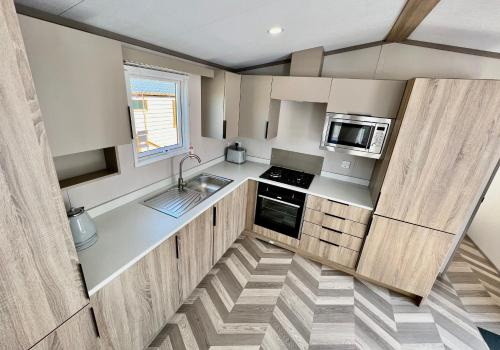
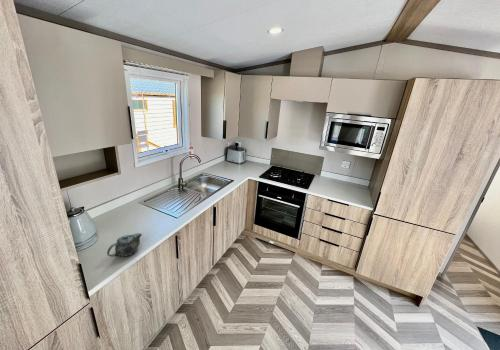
+ chinaware (125, 244)
